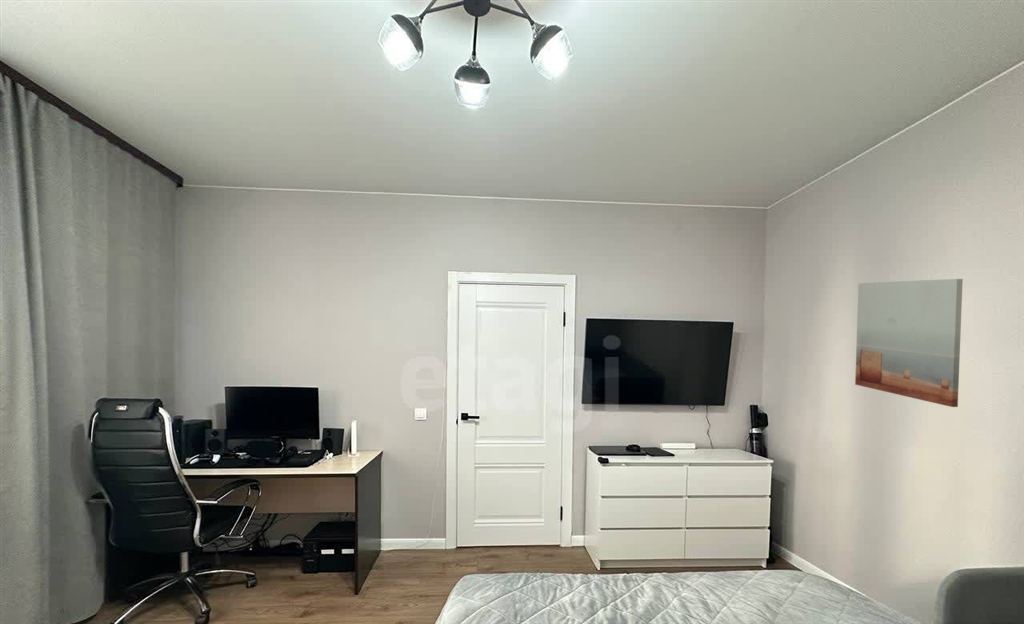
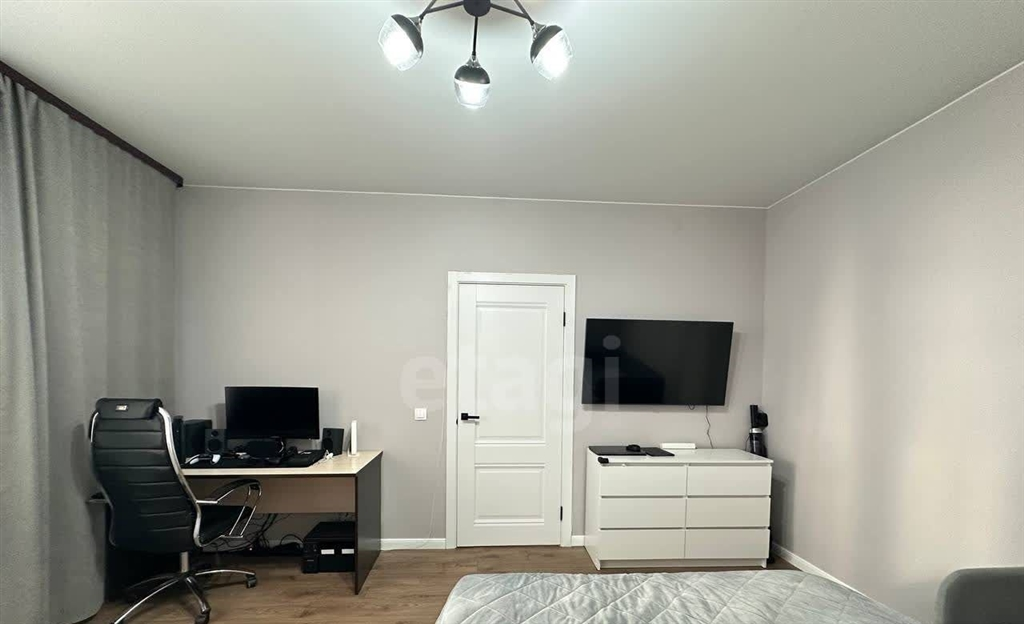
- wall art (902, 338)
